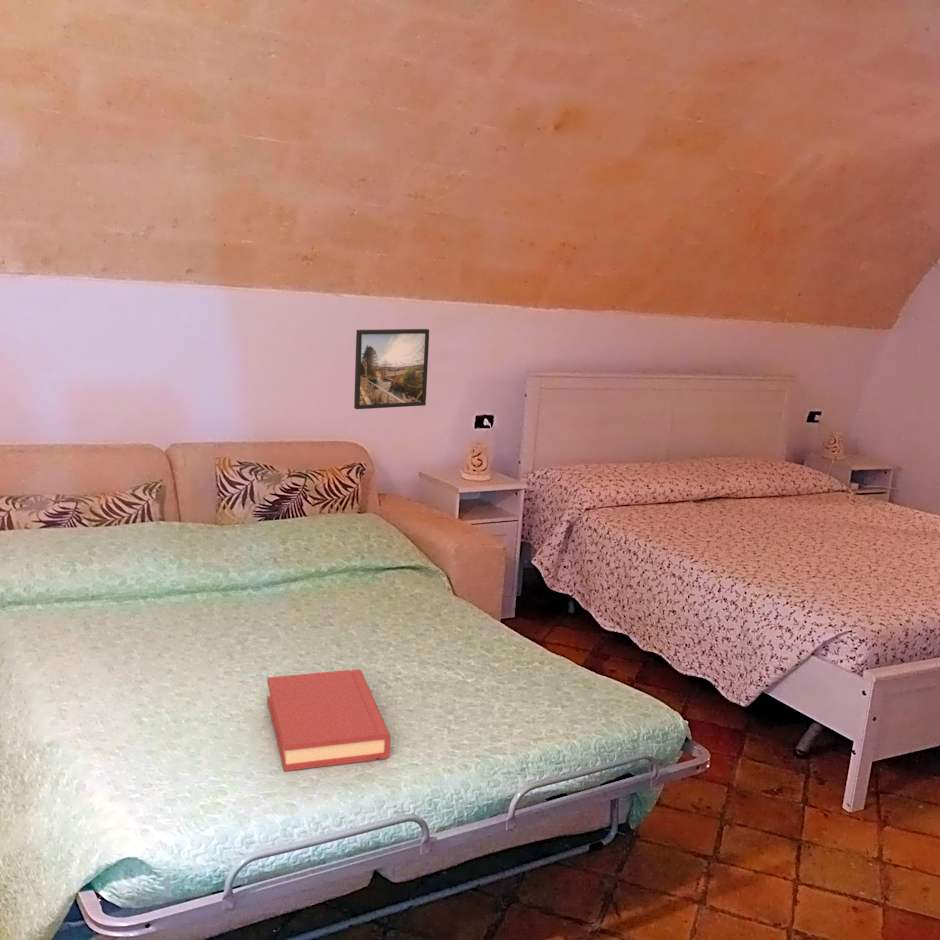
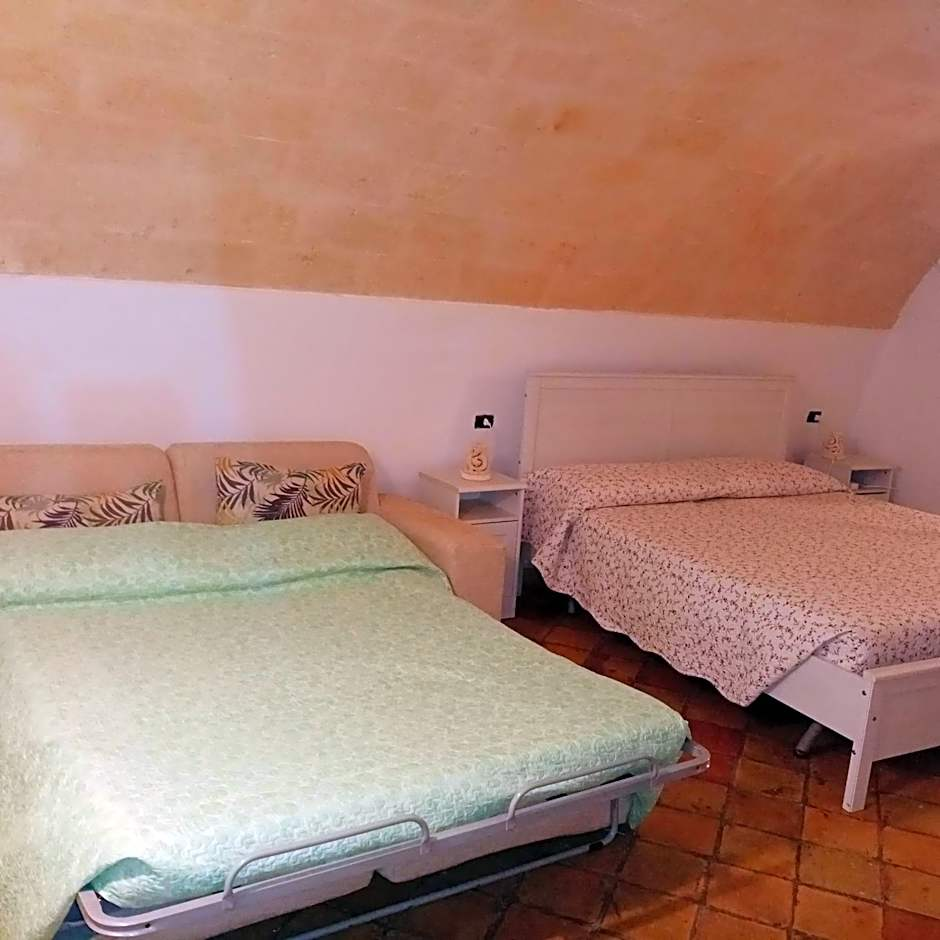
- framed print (392, 368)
- hardback book (325, 716)
